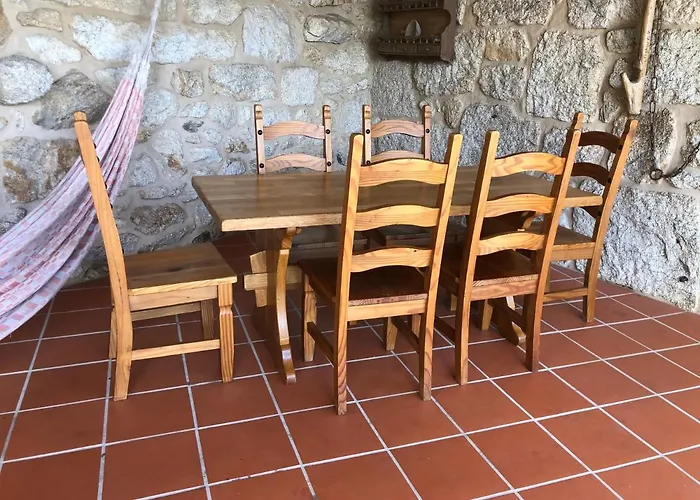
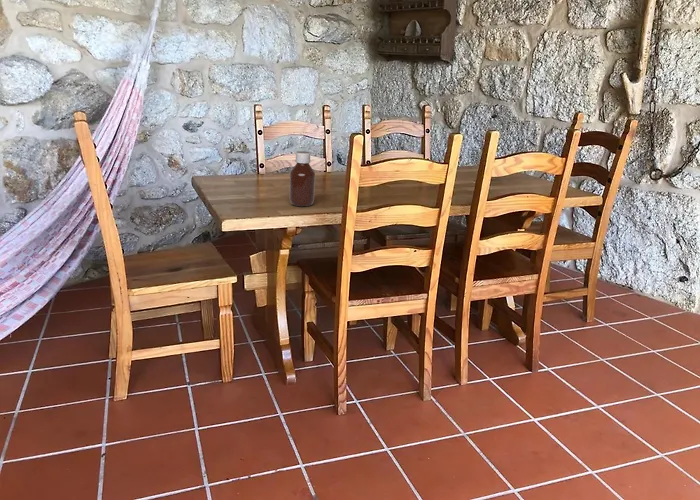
+ bottle (302, 178)
